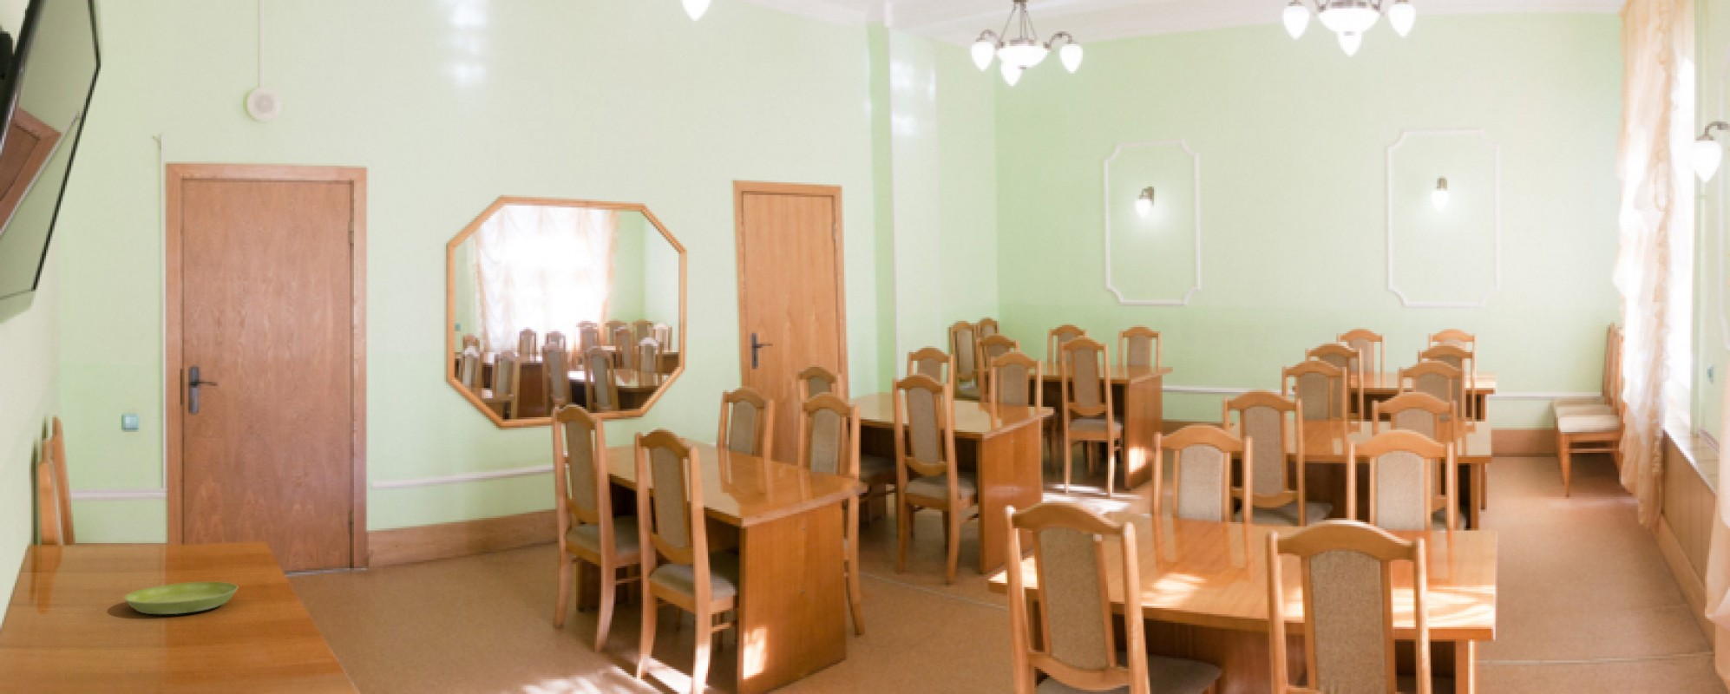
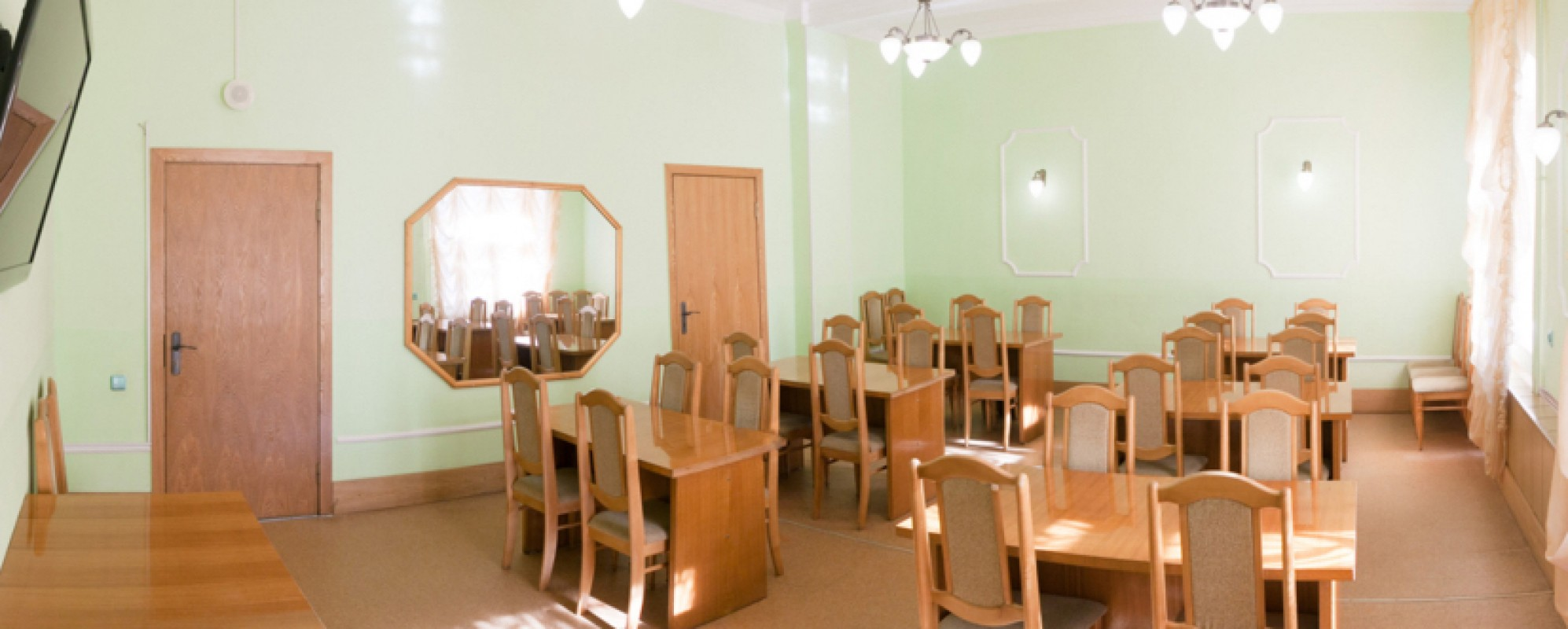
- saucer (182, 599)
